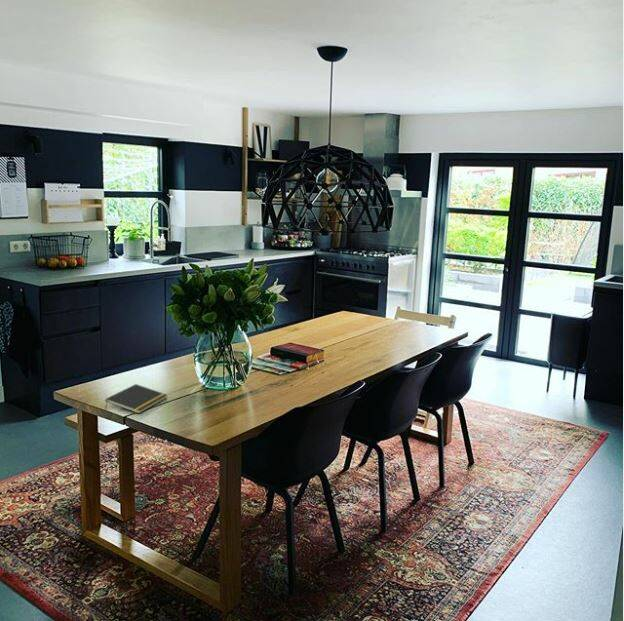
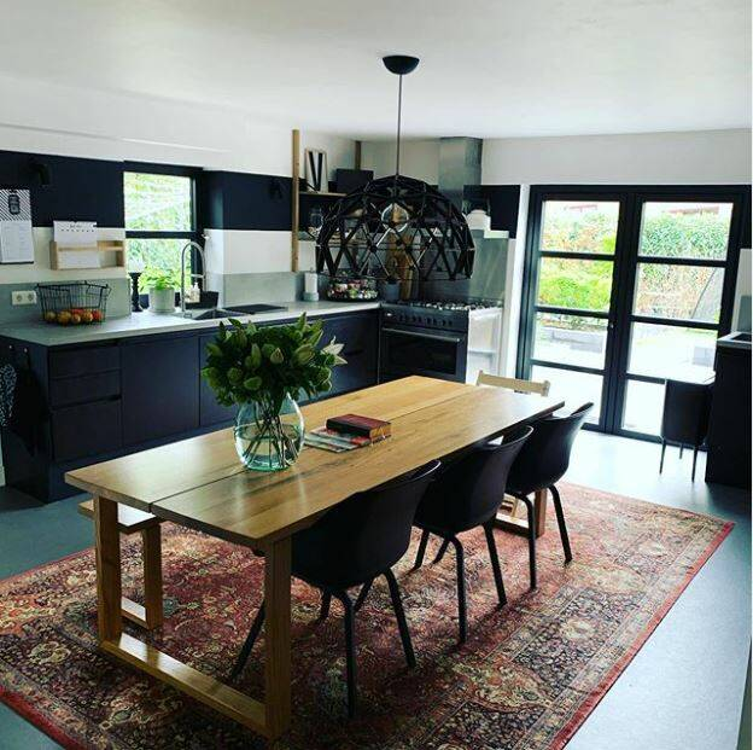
- notepad (137, 398)
